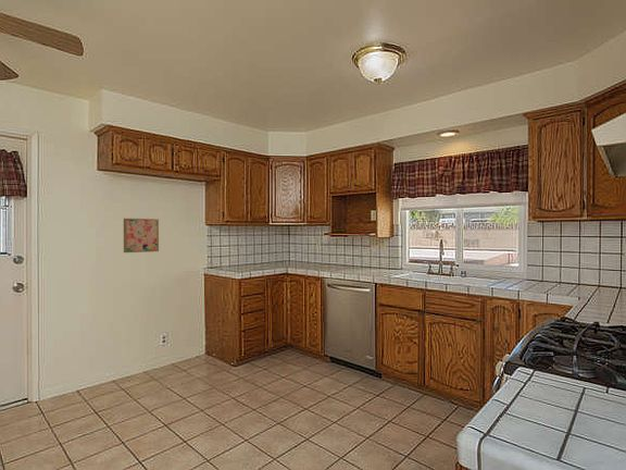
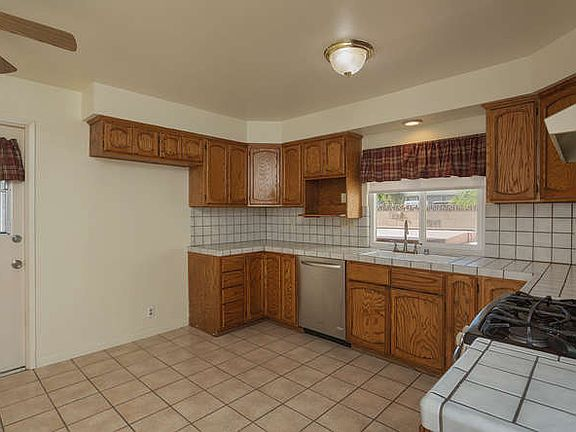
- wall art (141, 235)
